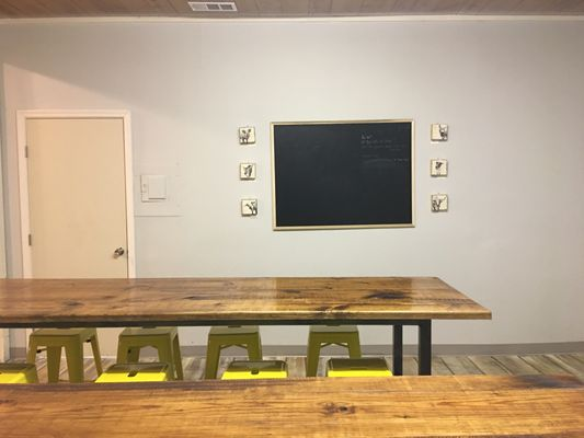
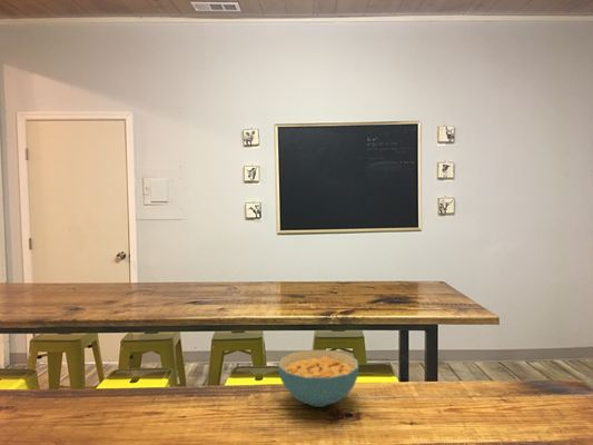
+ cereal bowl (318, 382)
